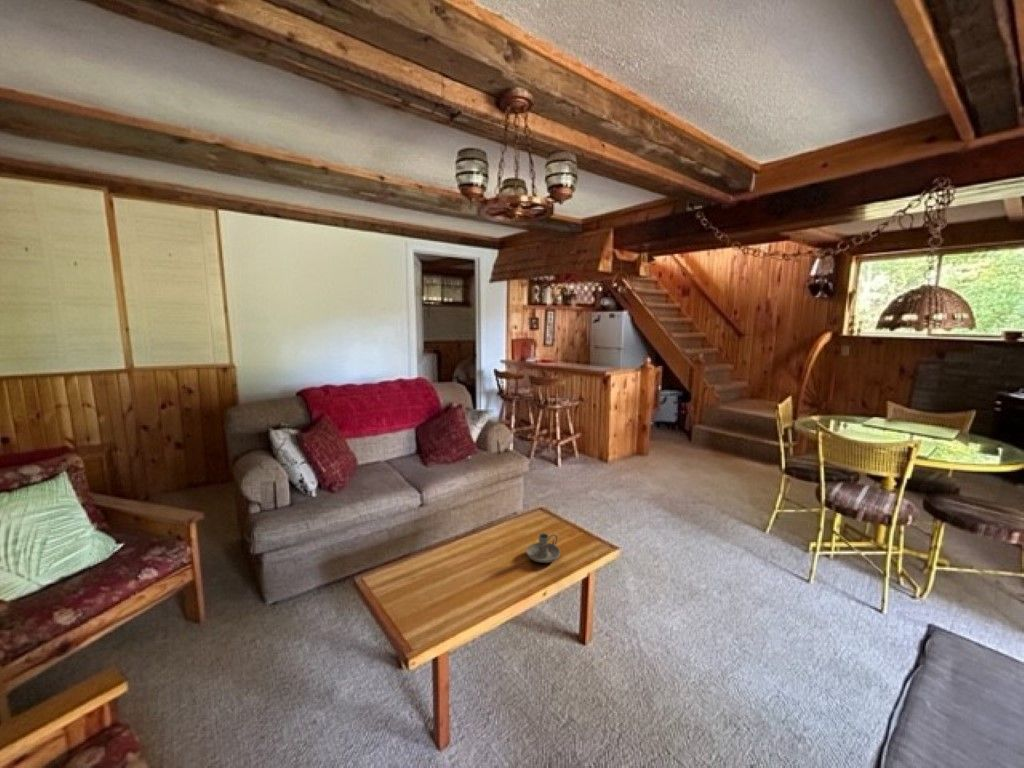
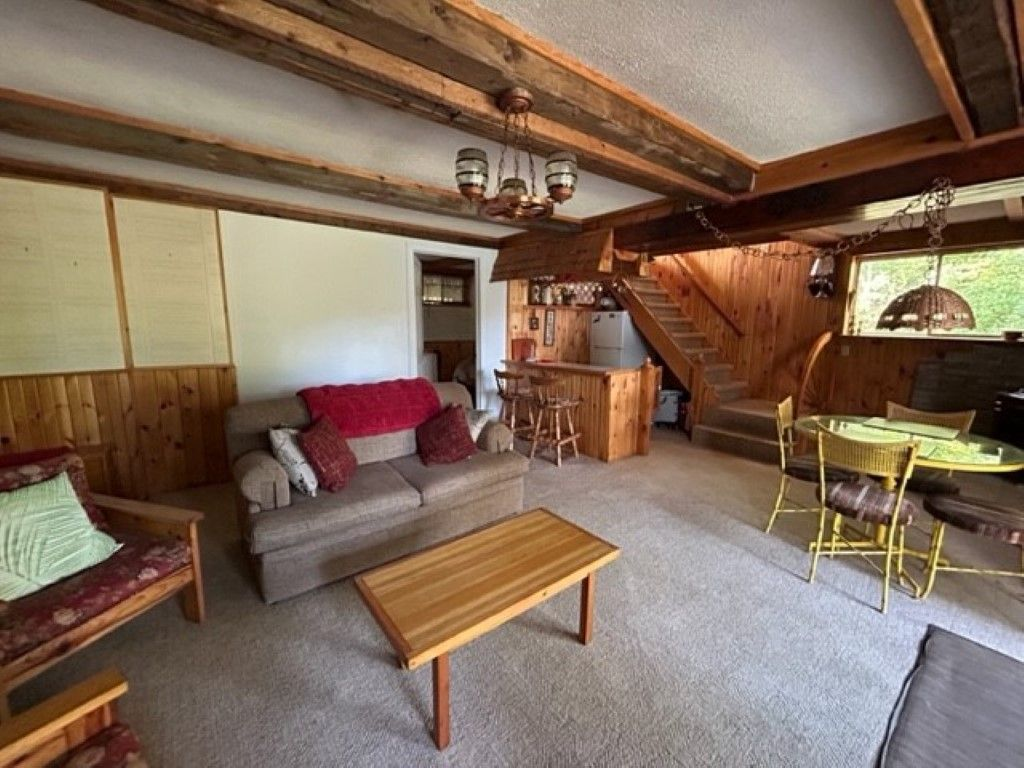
- candle holder (545, 544)
